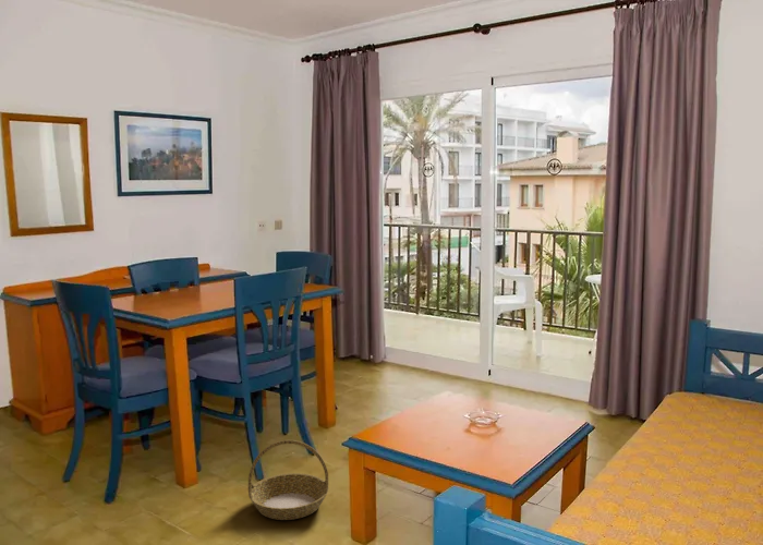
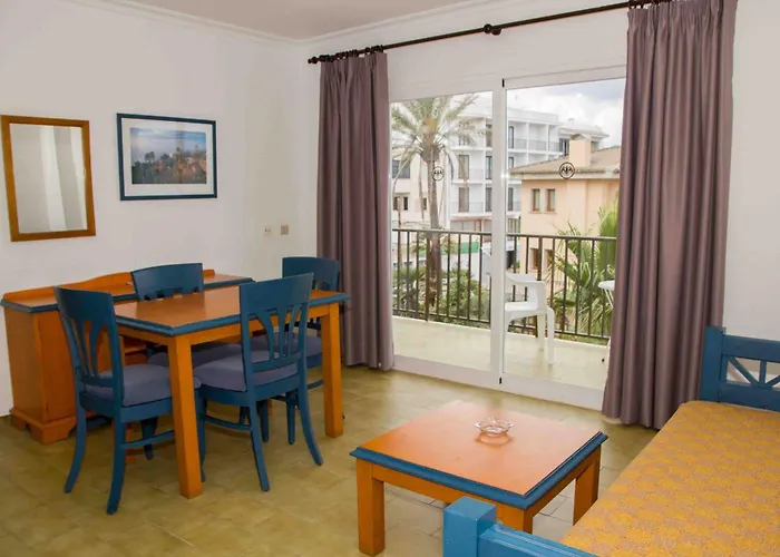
- basket (288, 473)
